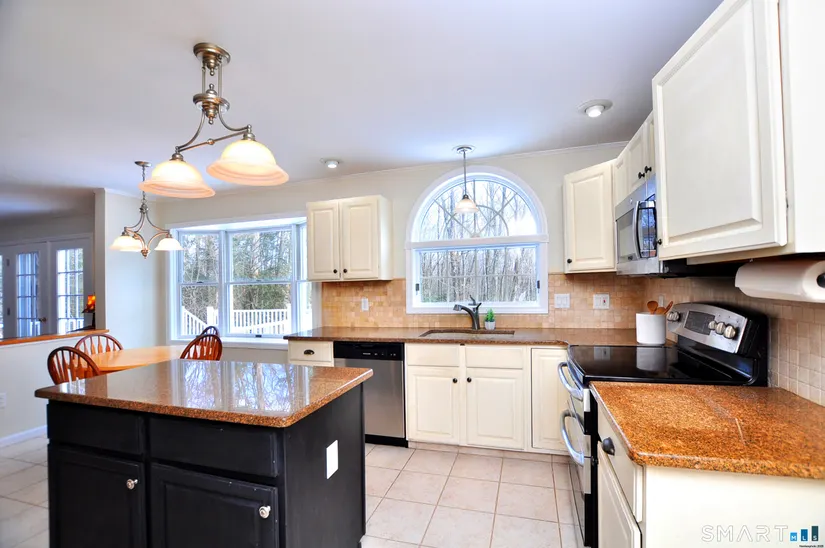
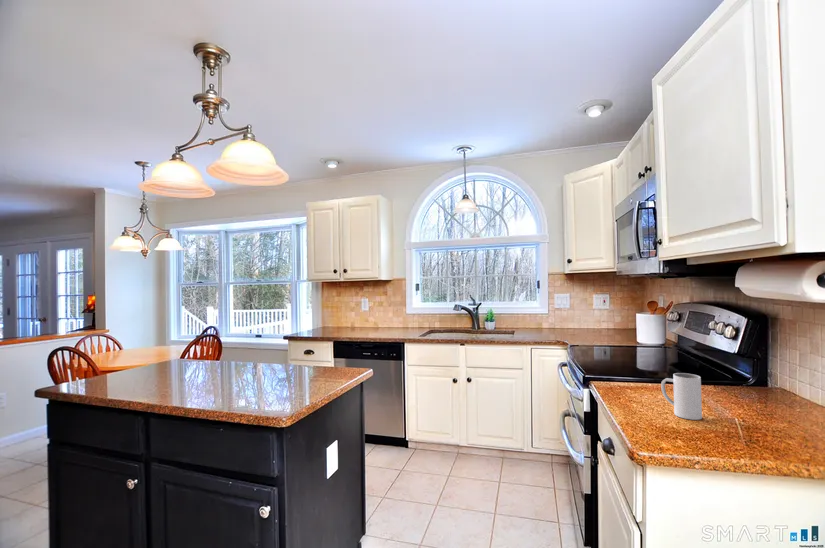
+ mug (680, 394)
